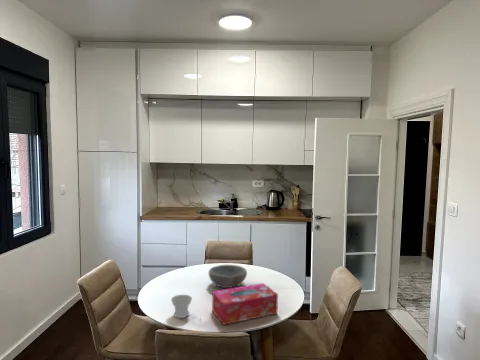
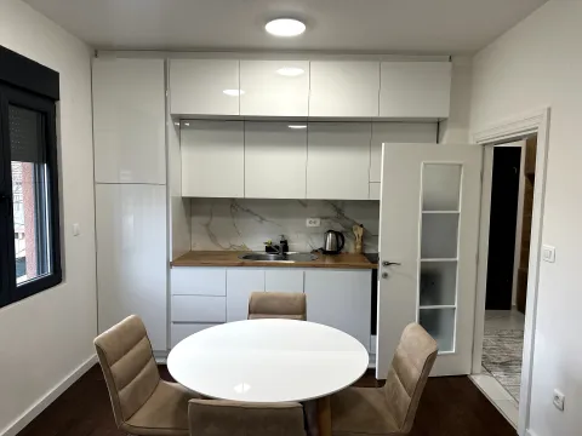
- bowl (227, 277)
- cup (181, 306)
- tissue box (244, 302)
